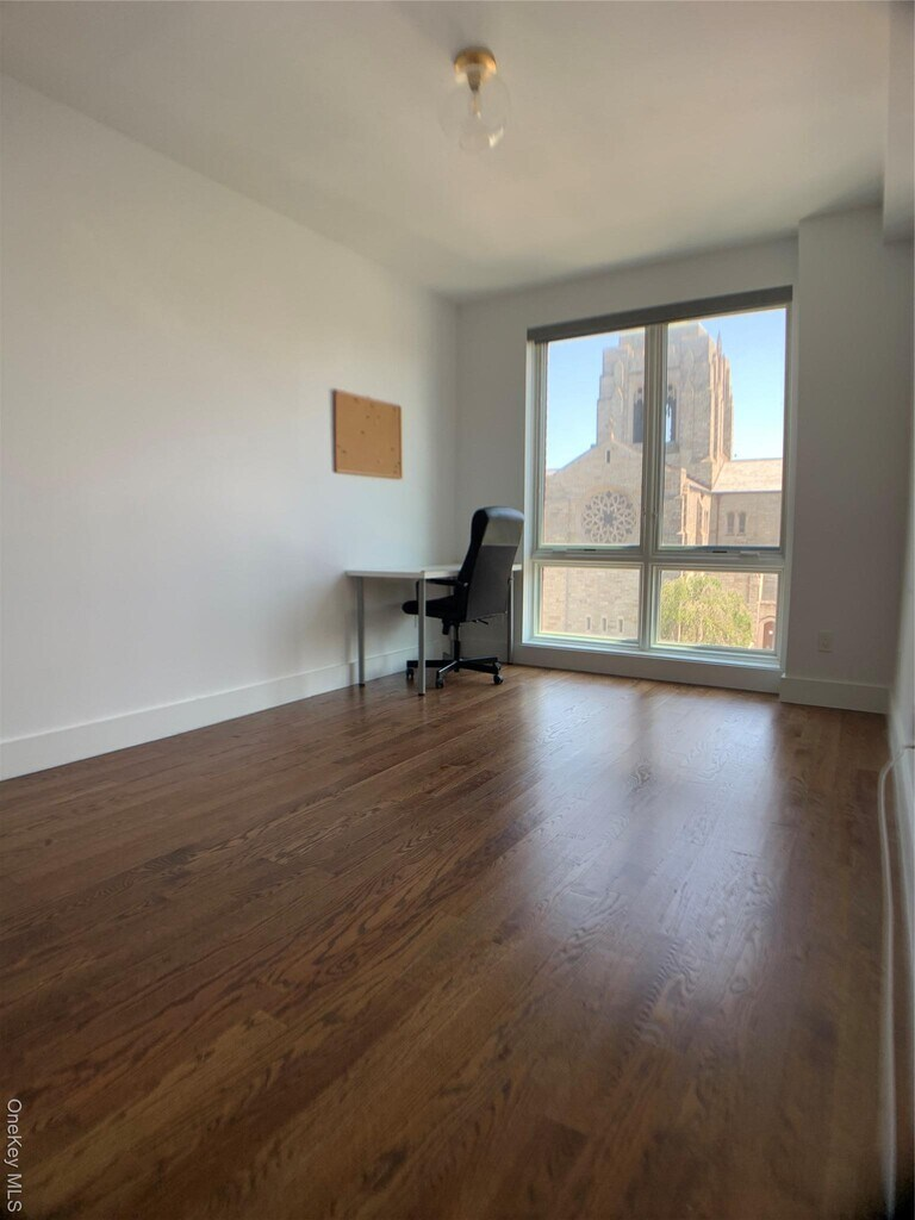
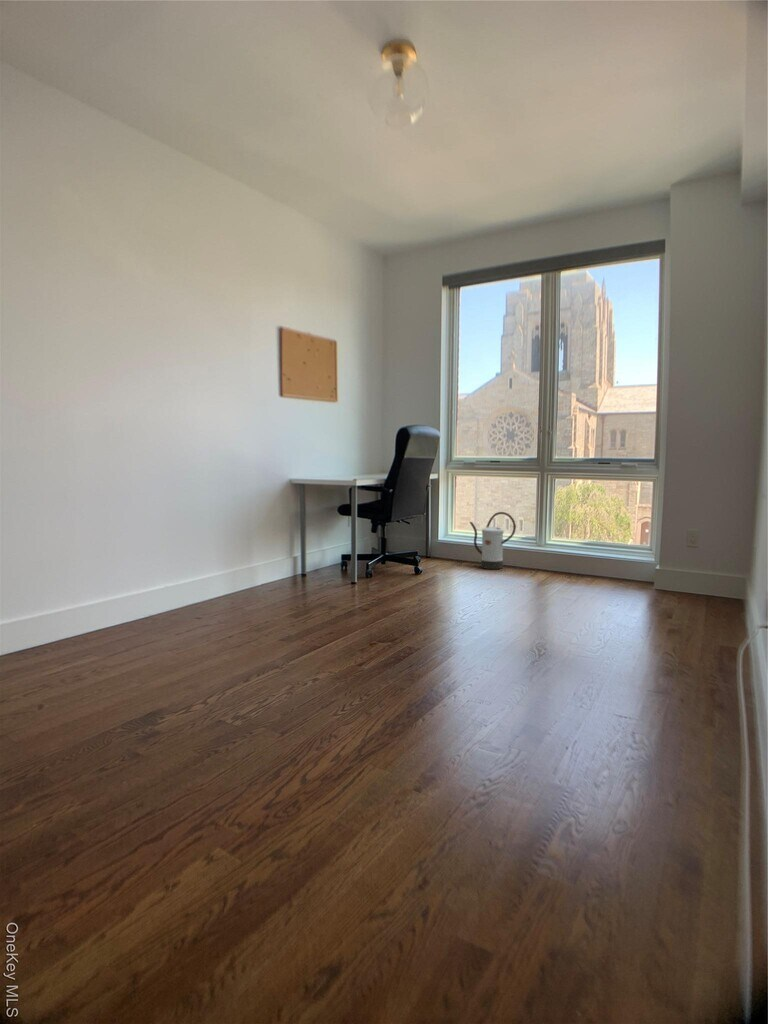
+ watering can (491, 539)
